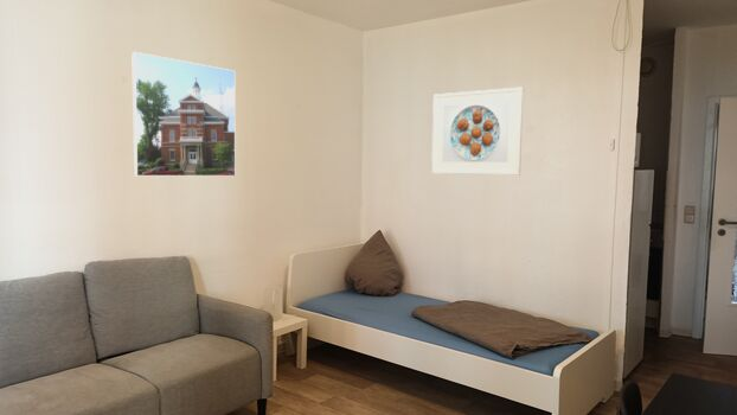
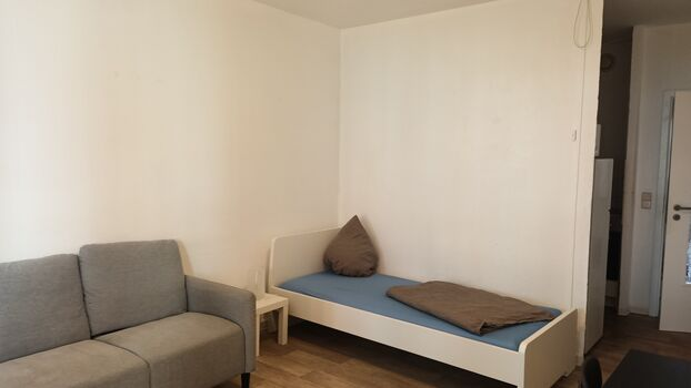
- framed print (474, 133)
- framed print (187, 119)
